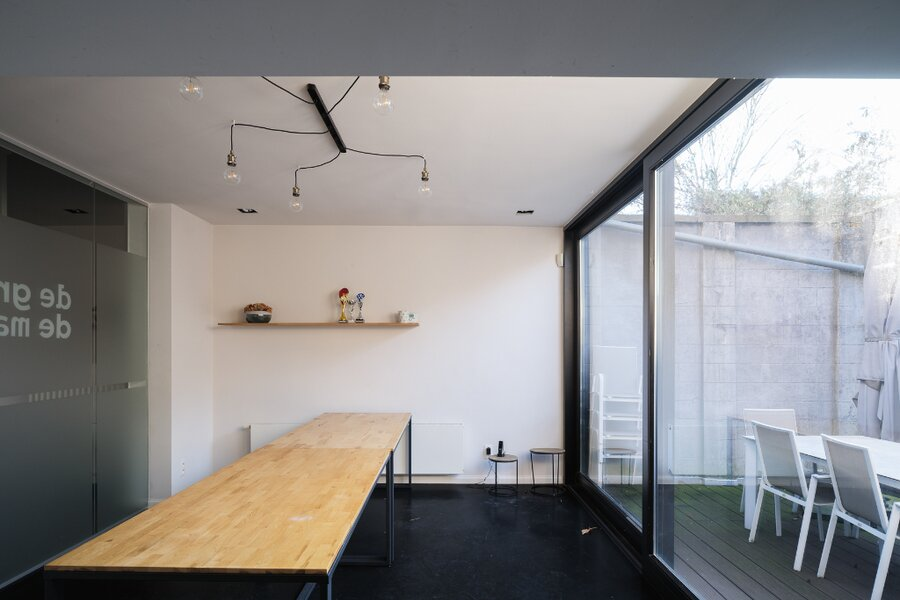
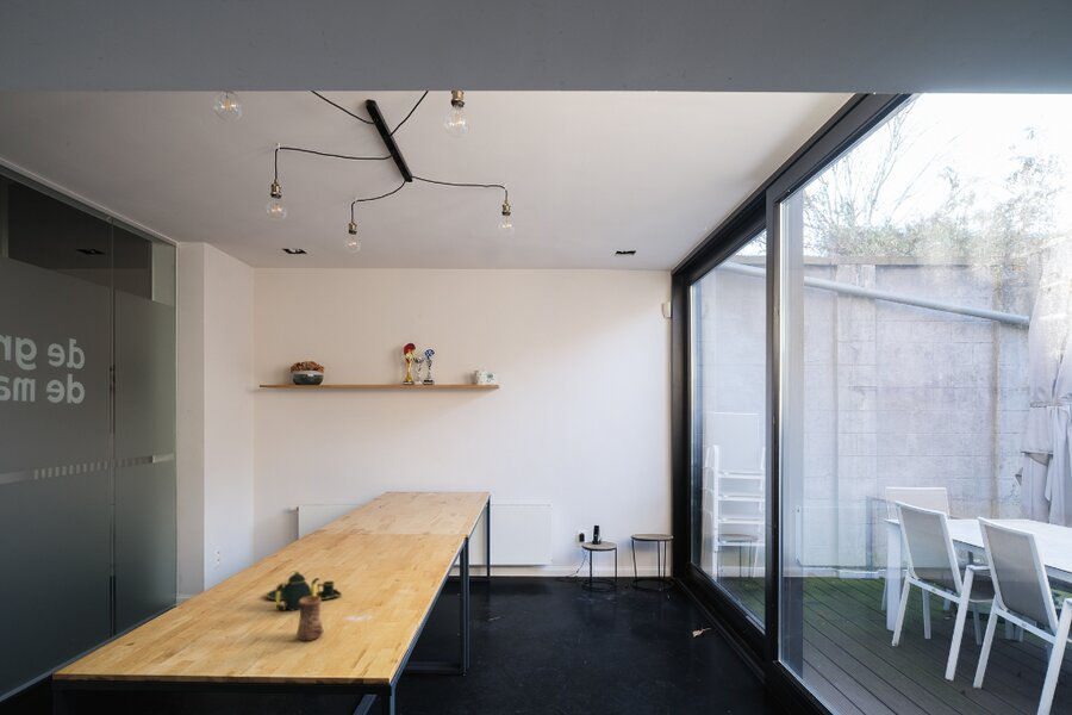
+ cup (310, 617)
+ teapot (303, 579)
